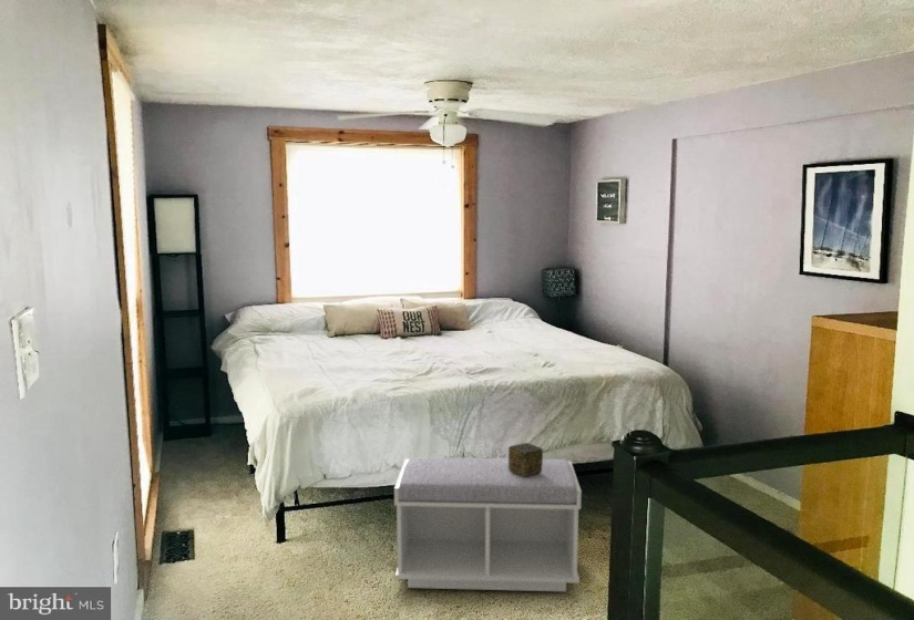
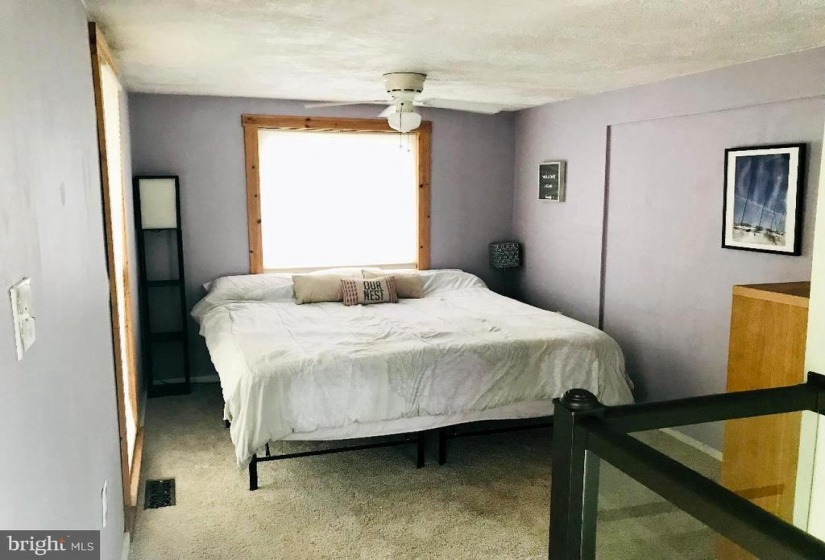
- decorative box (525, 458)
- bench (486, 520)
